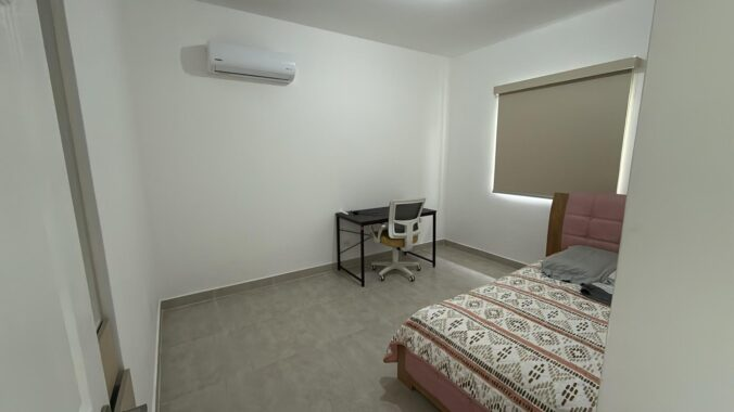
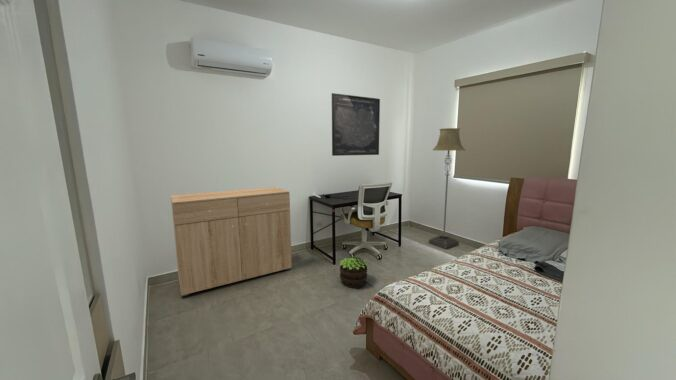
+ wall art (356, 126)
+ potted plant (353, 270)
+ floor lamp (446, 188)
+ dresser (235, 234)
